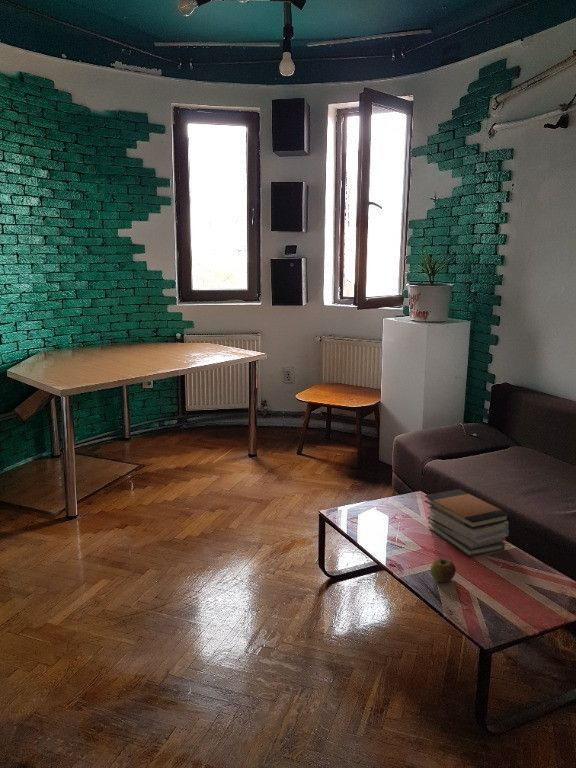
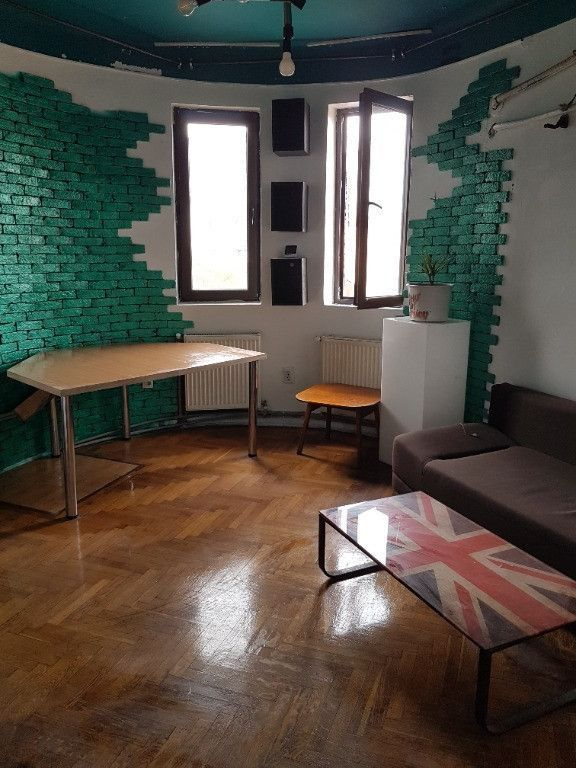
- apple (443, 568)
- book stack (465, 521)
